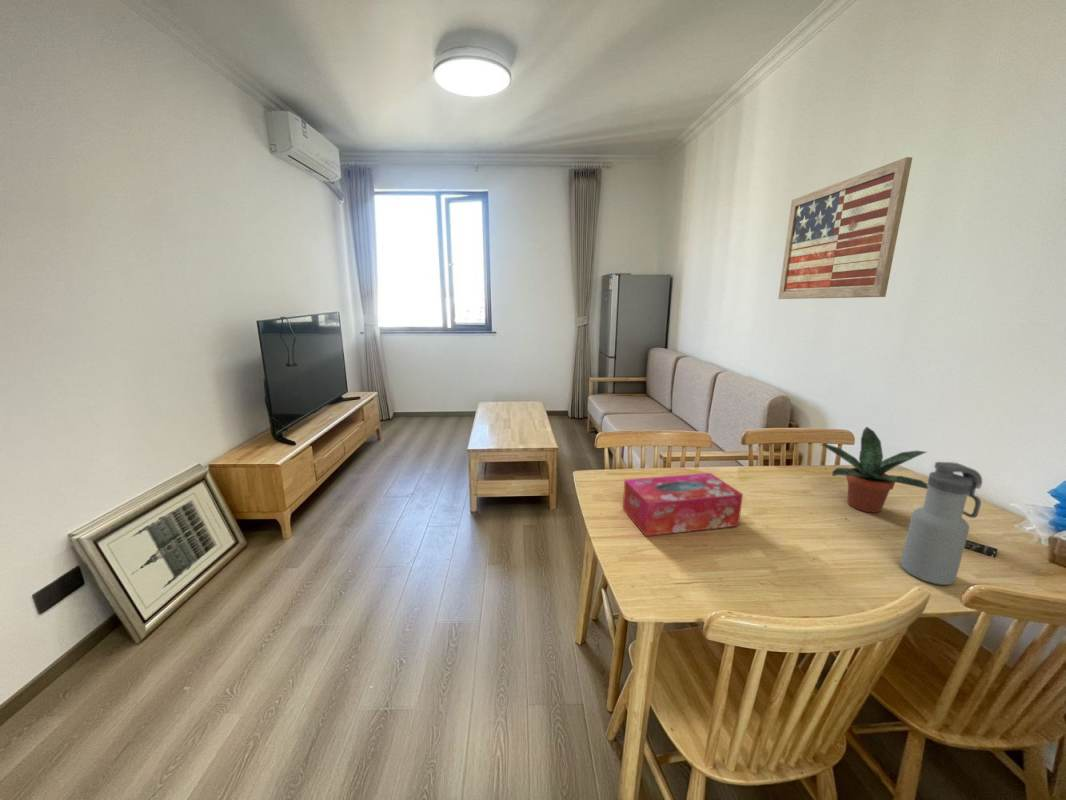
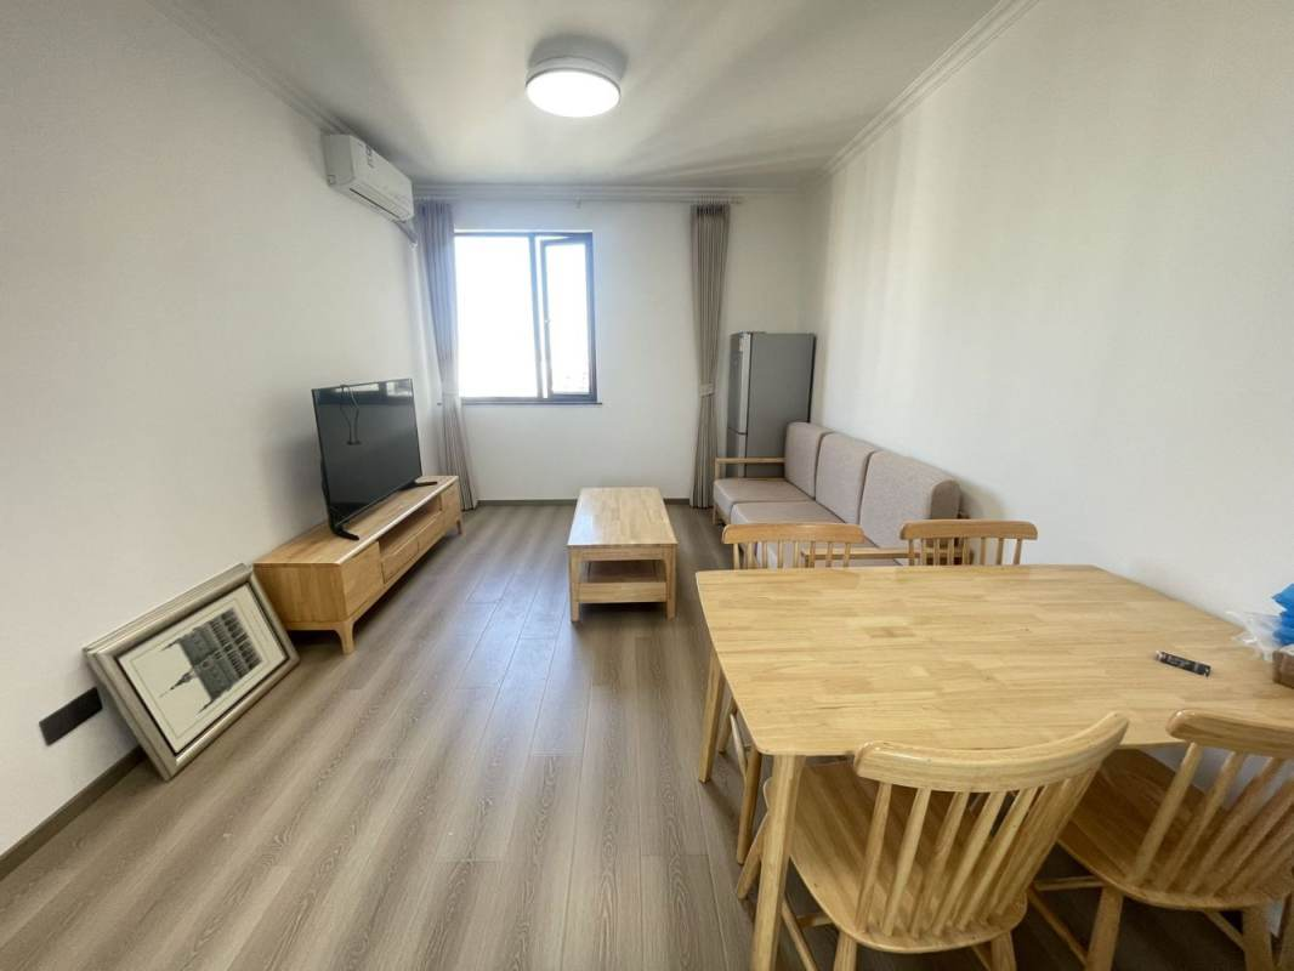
- water bottle (940, 521)
- wall art (832, 241)
- potted plant (870, 470)
- tissue box (680, 502)
